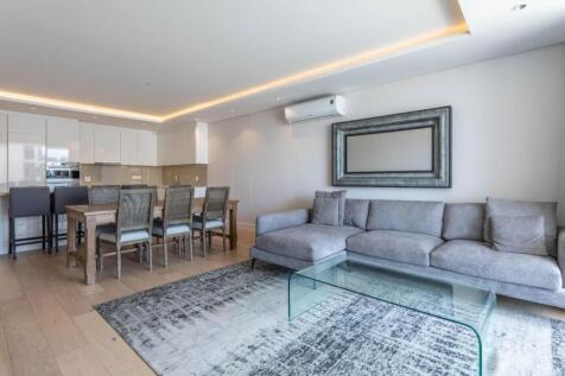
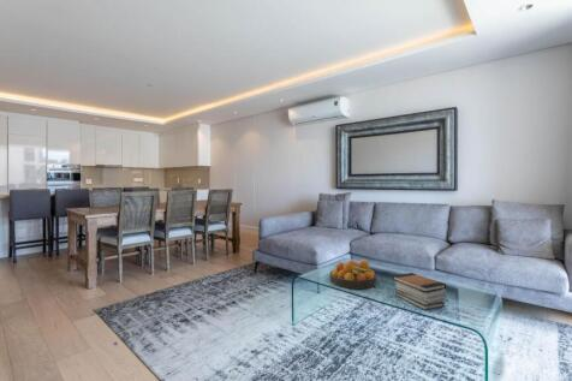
+ fruit bowl (352, 270)
+ book stack (418, 290)
